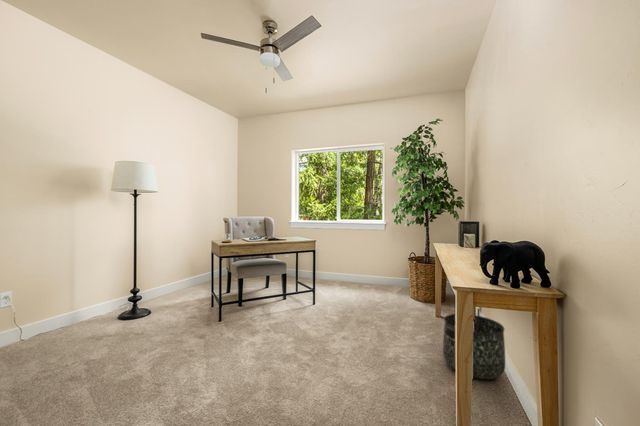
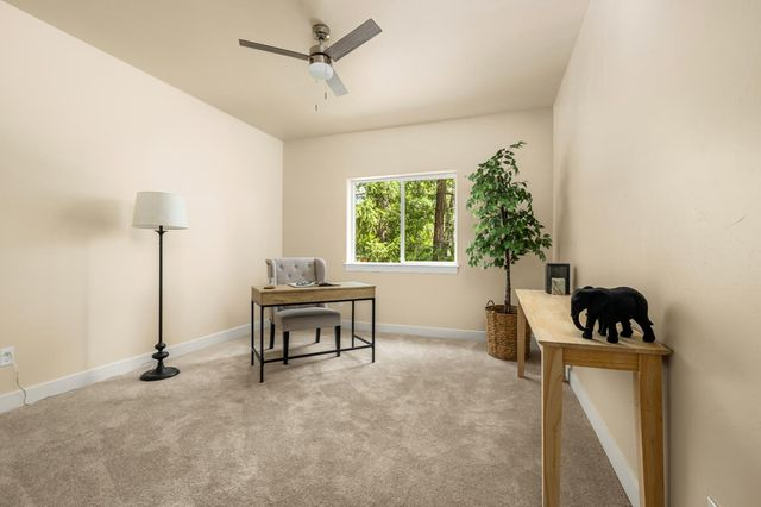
- basket (473, 345)
